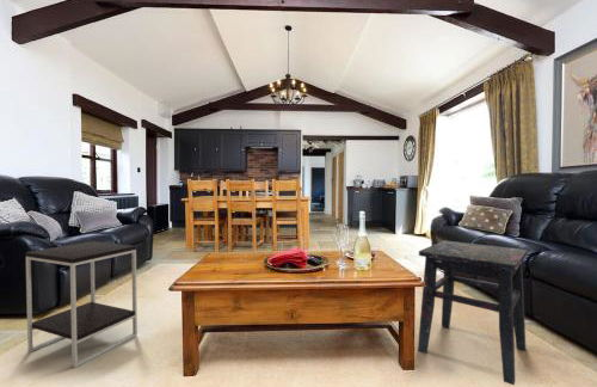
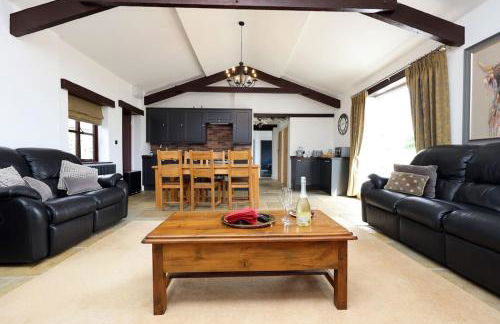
- side table (91, 295)
- side table (472, 300)
